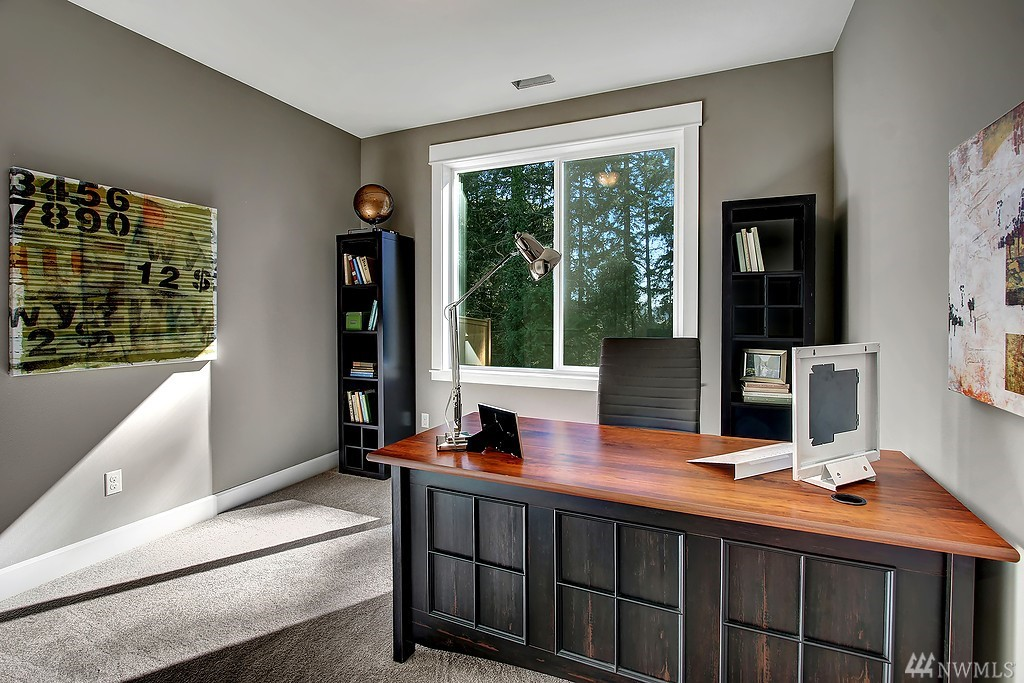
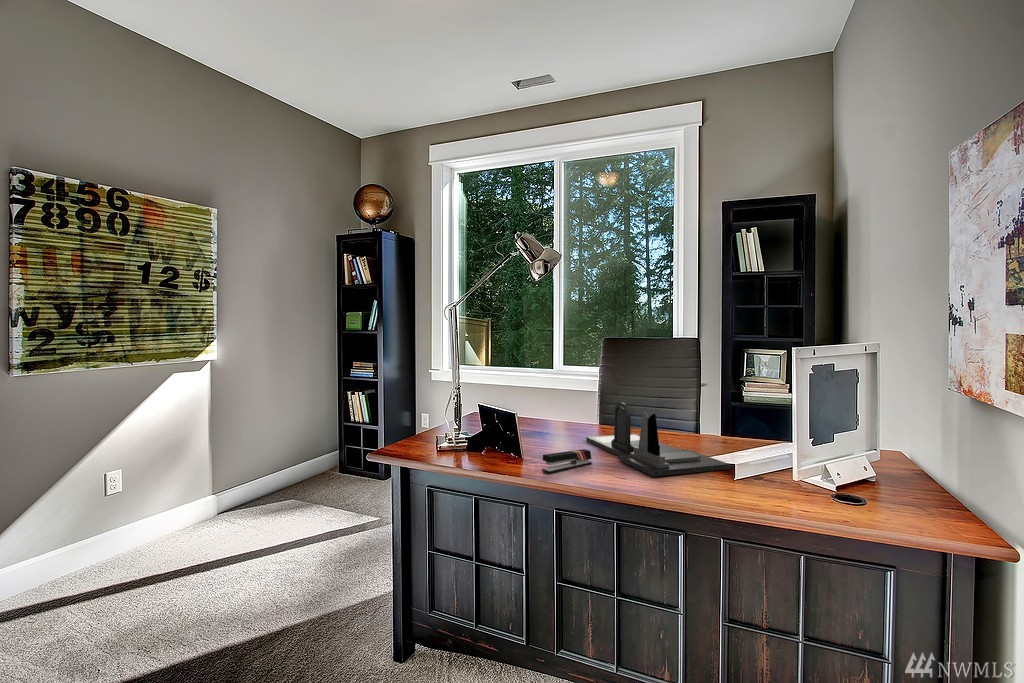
+ desk organizer (646, 428)
+ stapler (567, 459)
